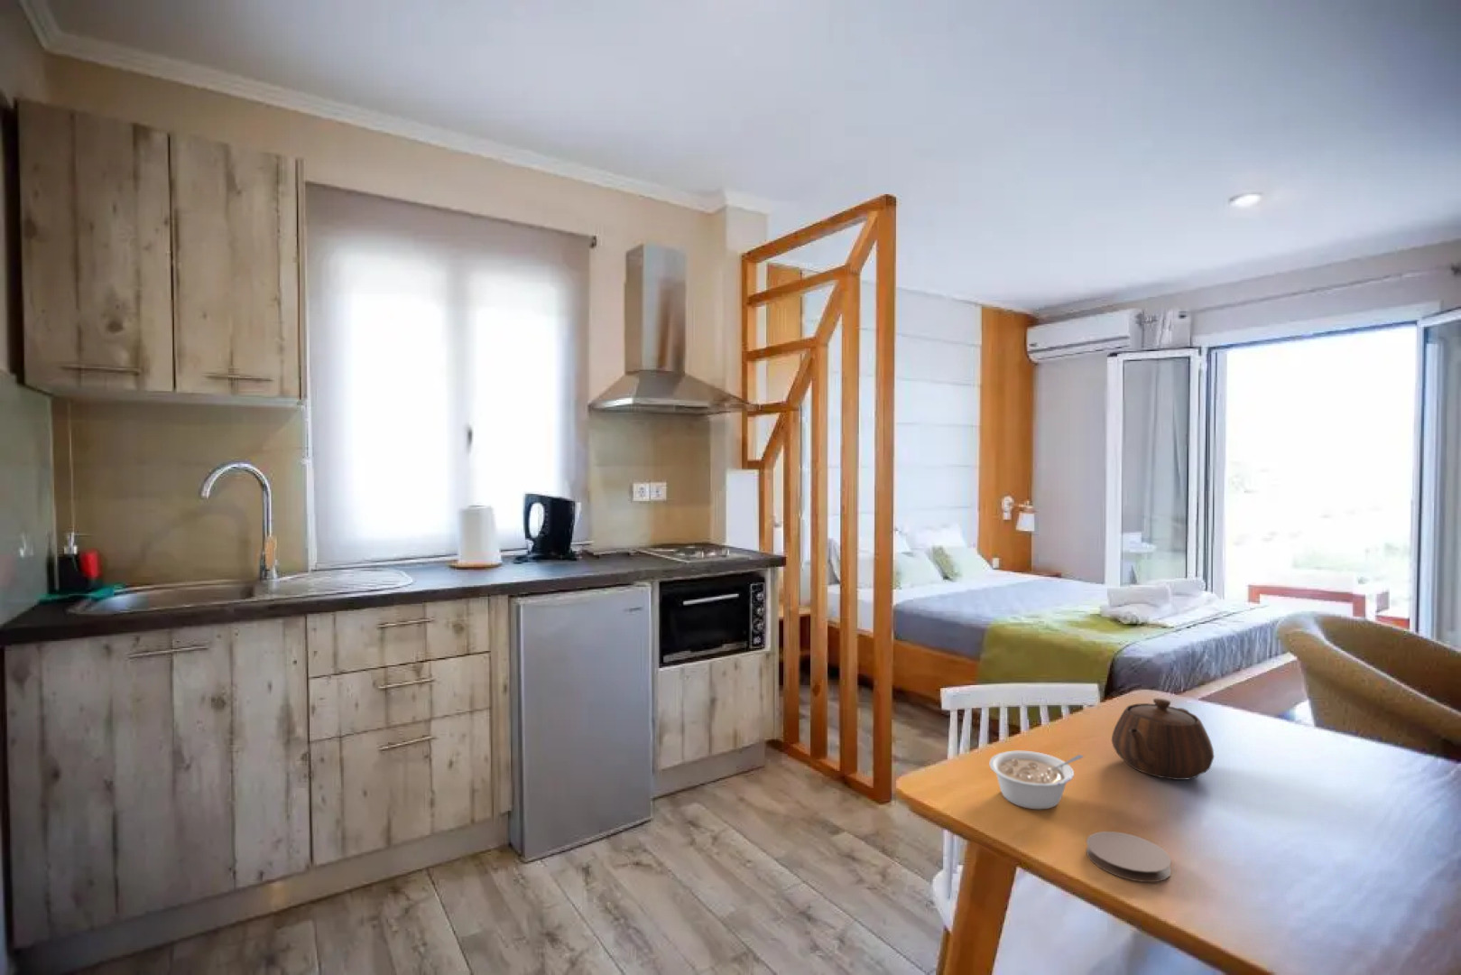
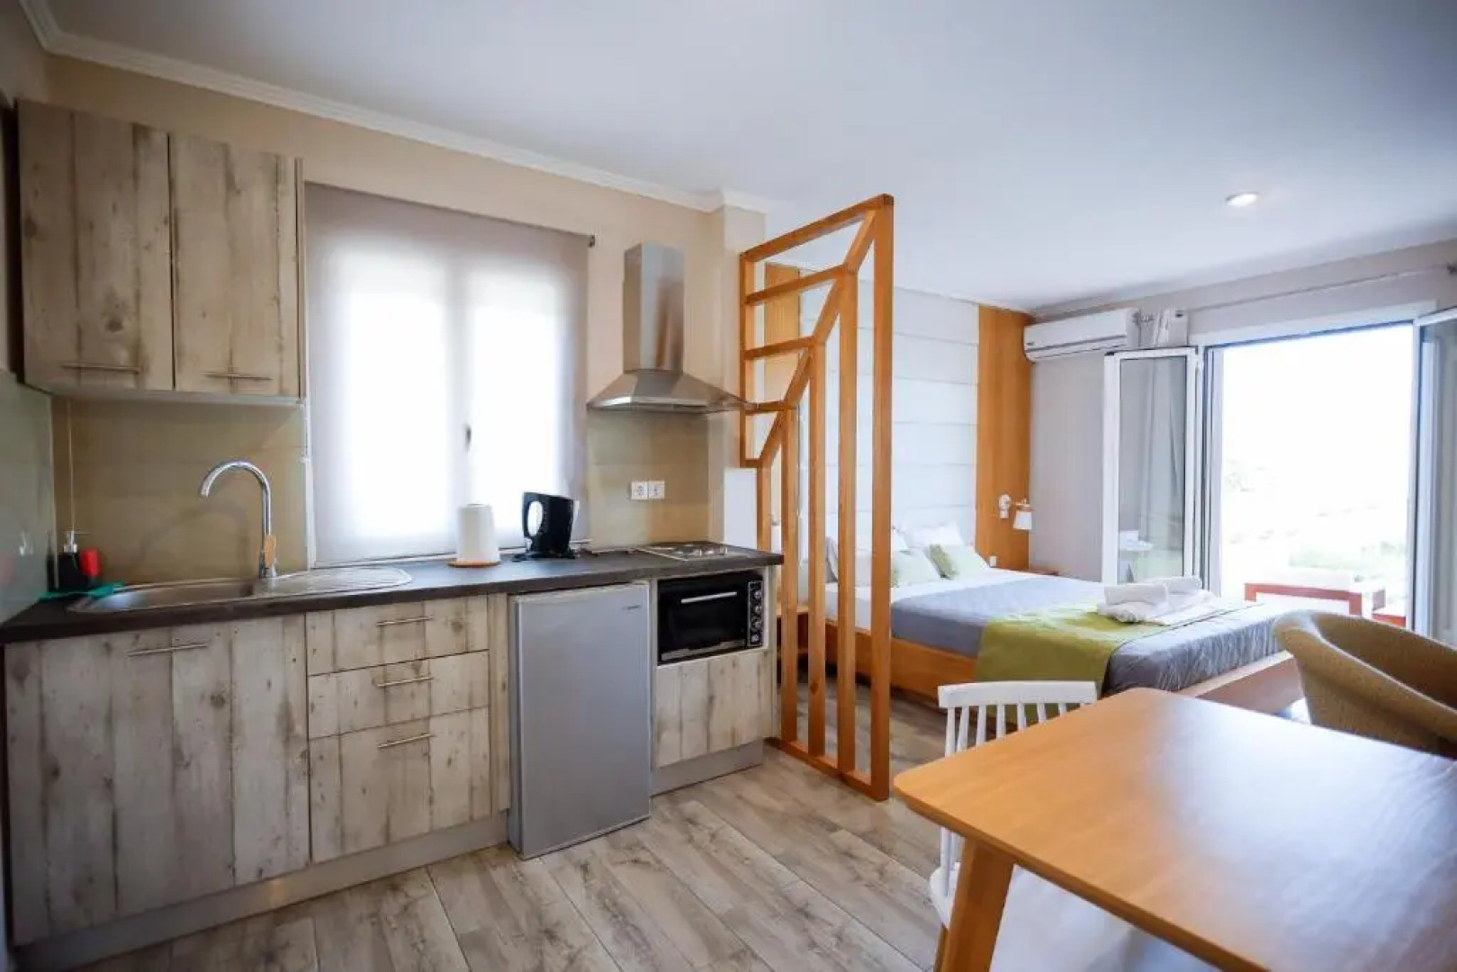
- teapot (1160, 733)
- legume (1031, 777)
- coaster (1127, 855)
